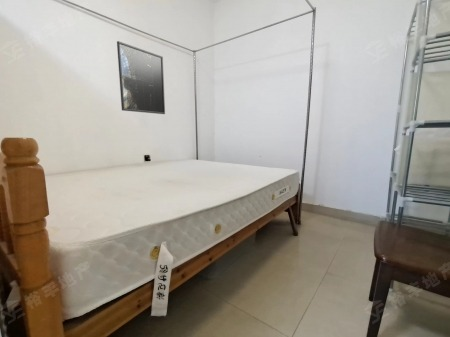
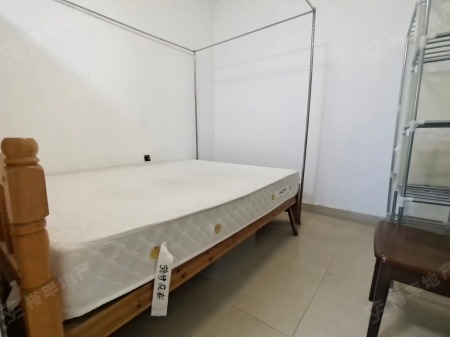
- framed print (143, 81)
